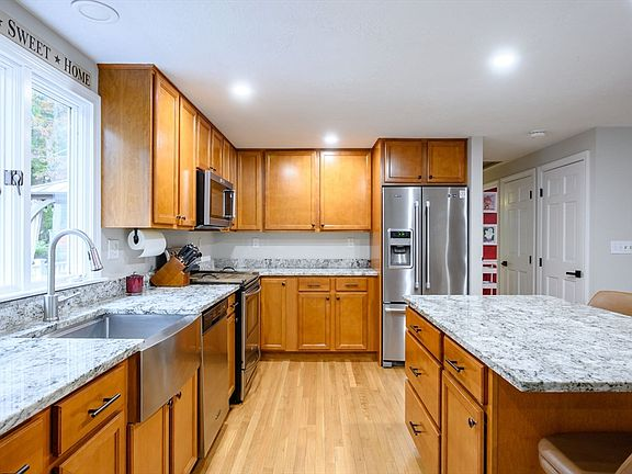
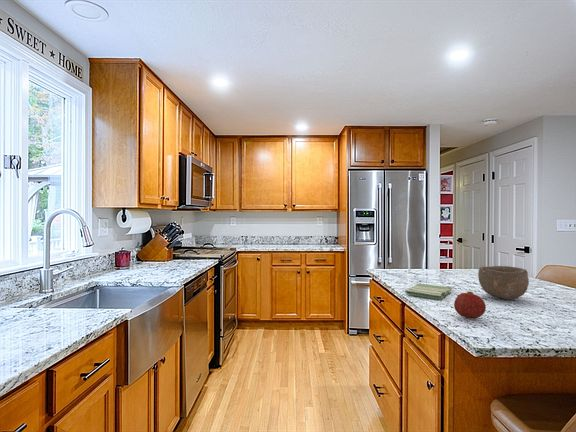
+ dish towel (428, 290)
+ bowl (502, 282)
+ fruit (469, 304)
